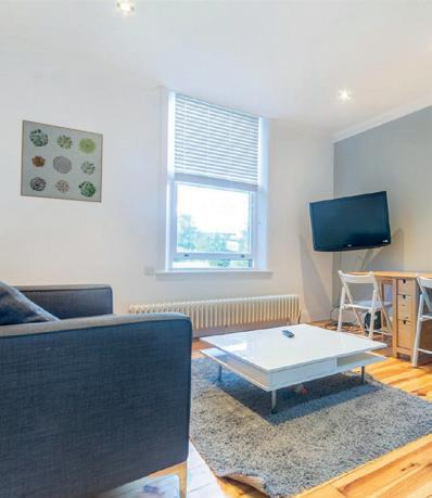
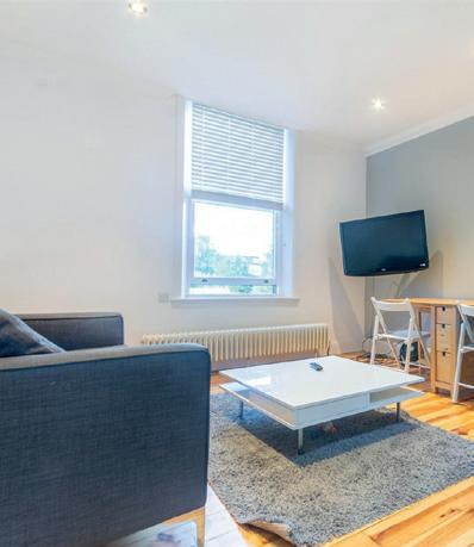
- wall art (63, 163)
